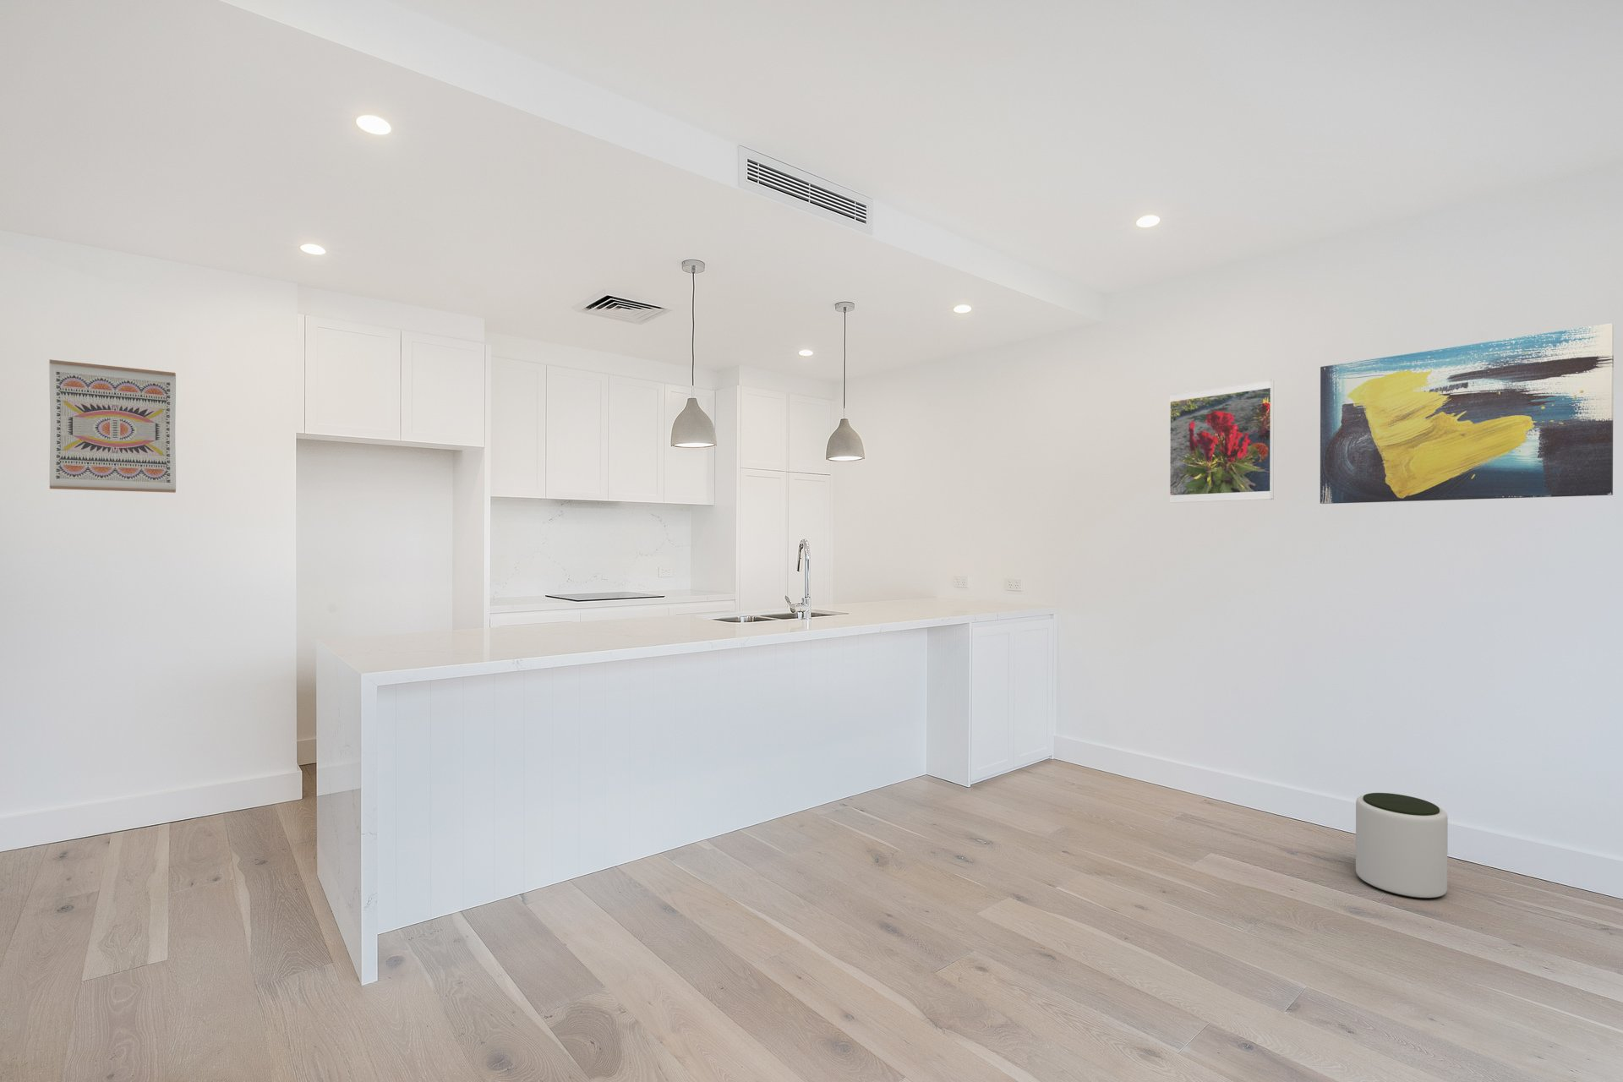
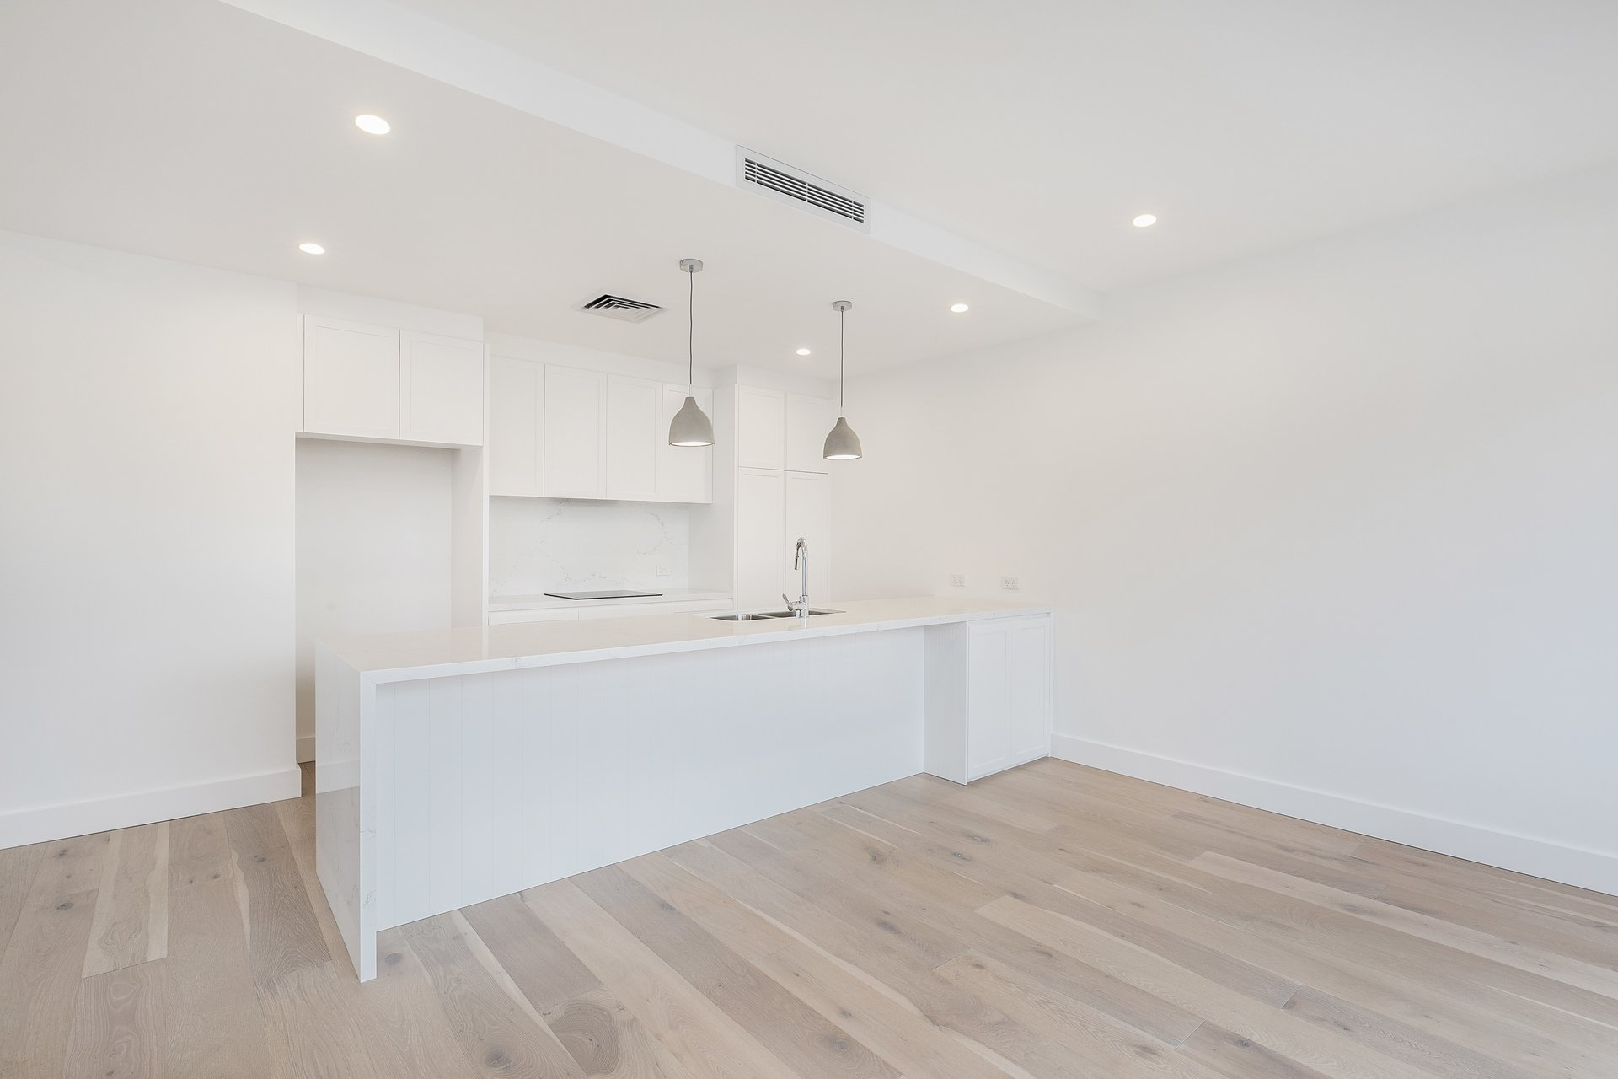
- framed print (1218, 444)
- wall art (1450, 424)
- wall art (115, 429)
- plant pot (1400, 843)
